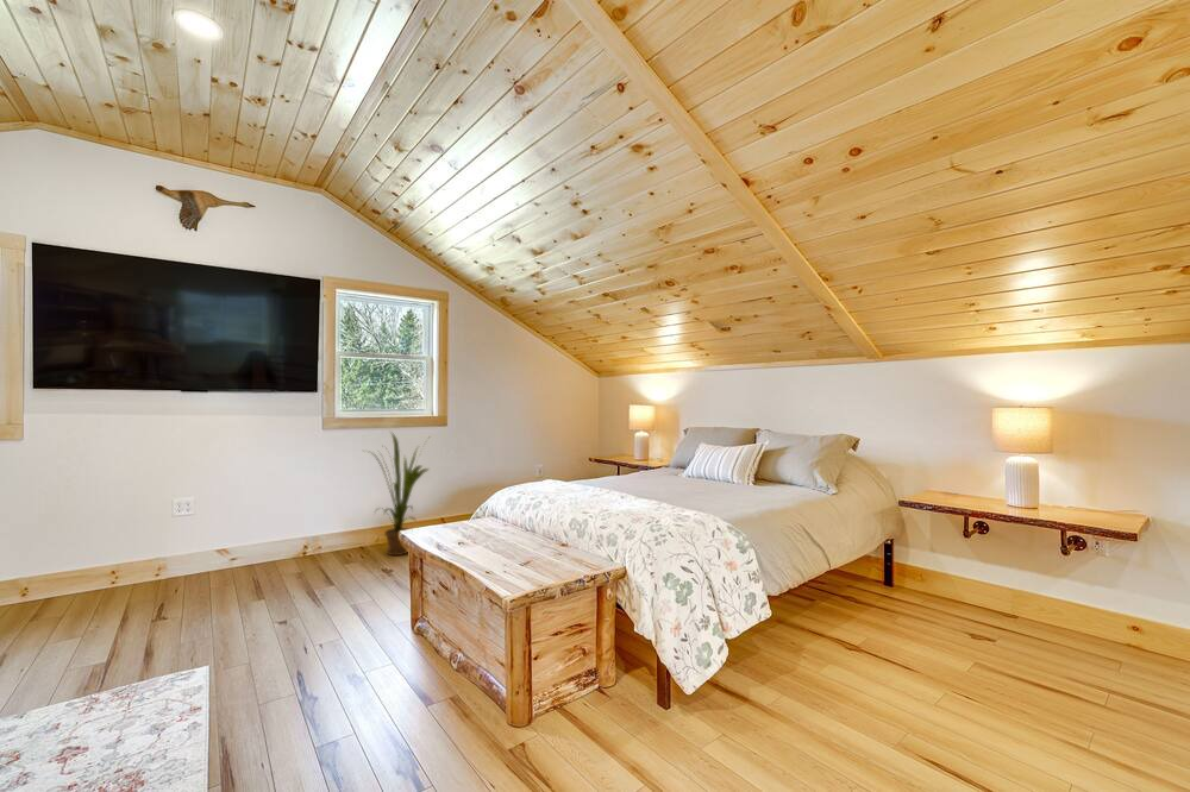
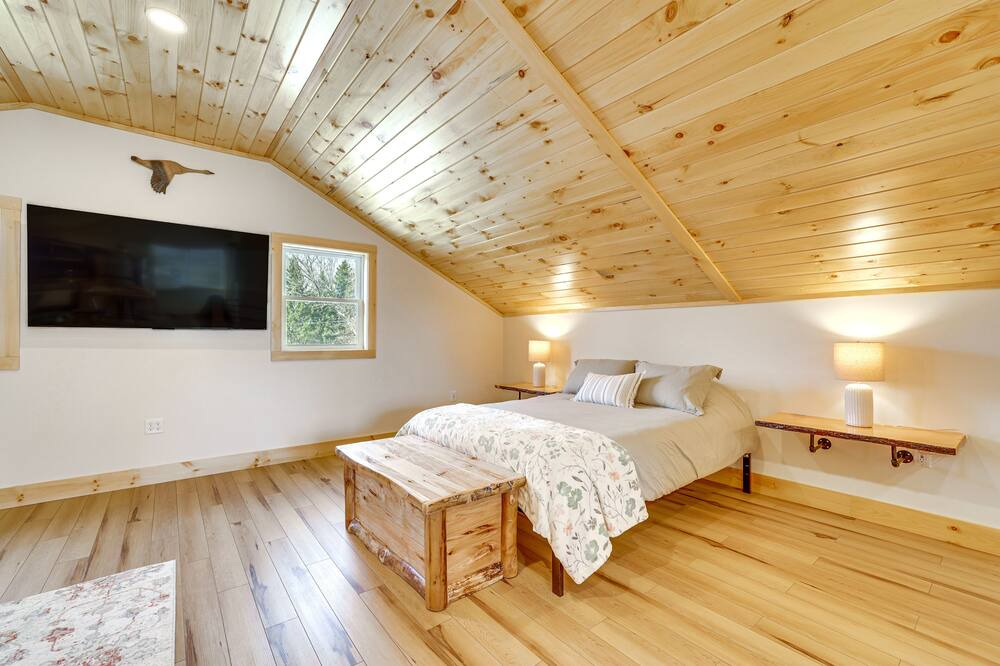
- house plant (395, 491)
